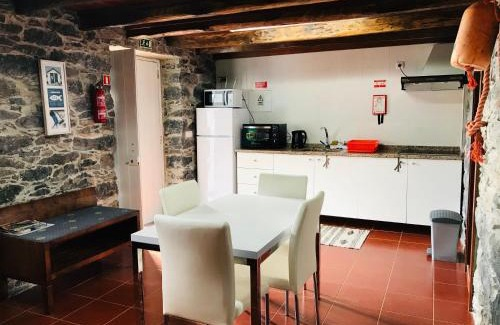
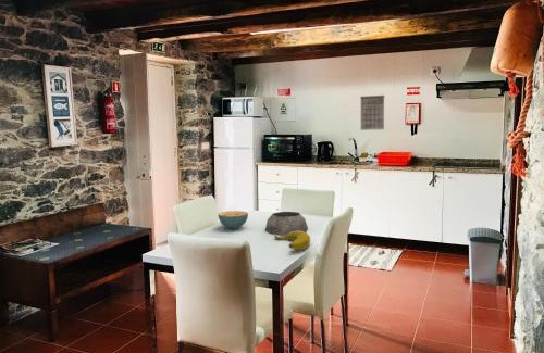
+ banana (293, 239)
+ calendar (372, 109)
+ cereal bowl (233, 220)
+ plant pot (286, 222)
